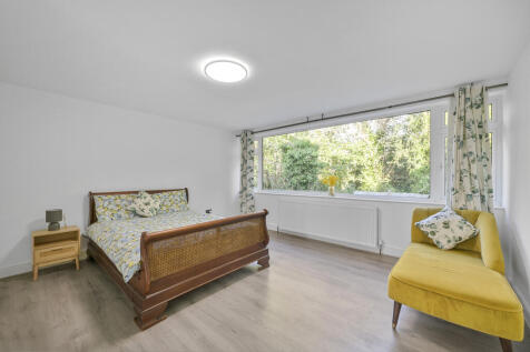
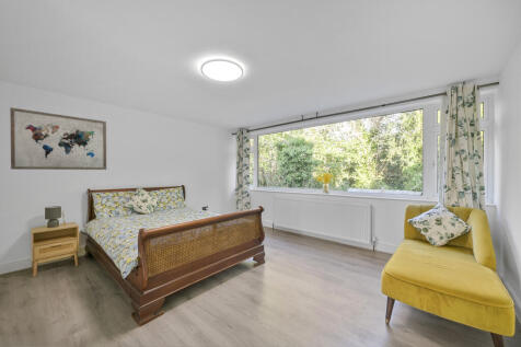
+ wall art (63, 142)
